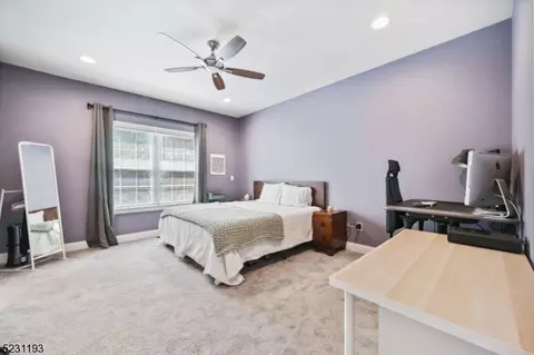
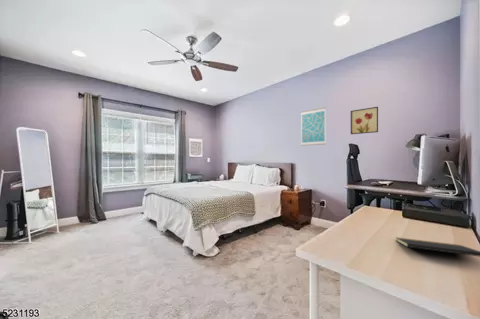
+ notepad (434, 245)
+ wall art (312, 127)
+ wall art (363, 121)
